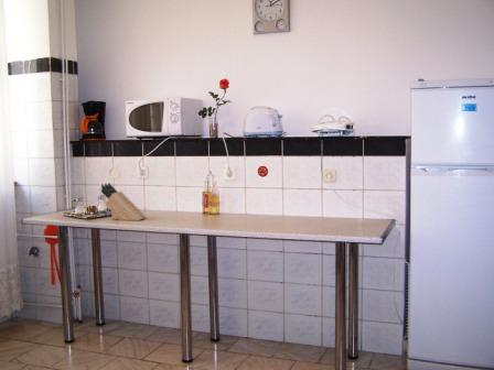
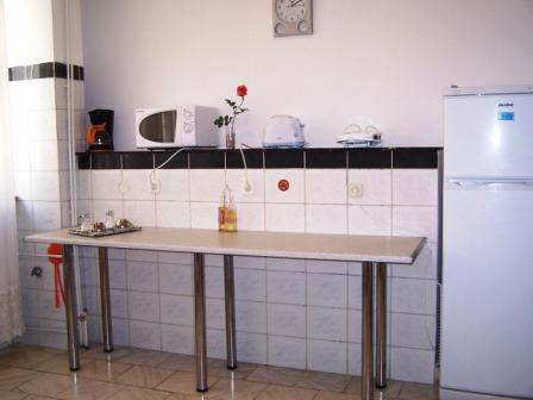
- knife block (121, 200)
